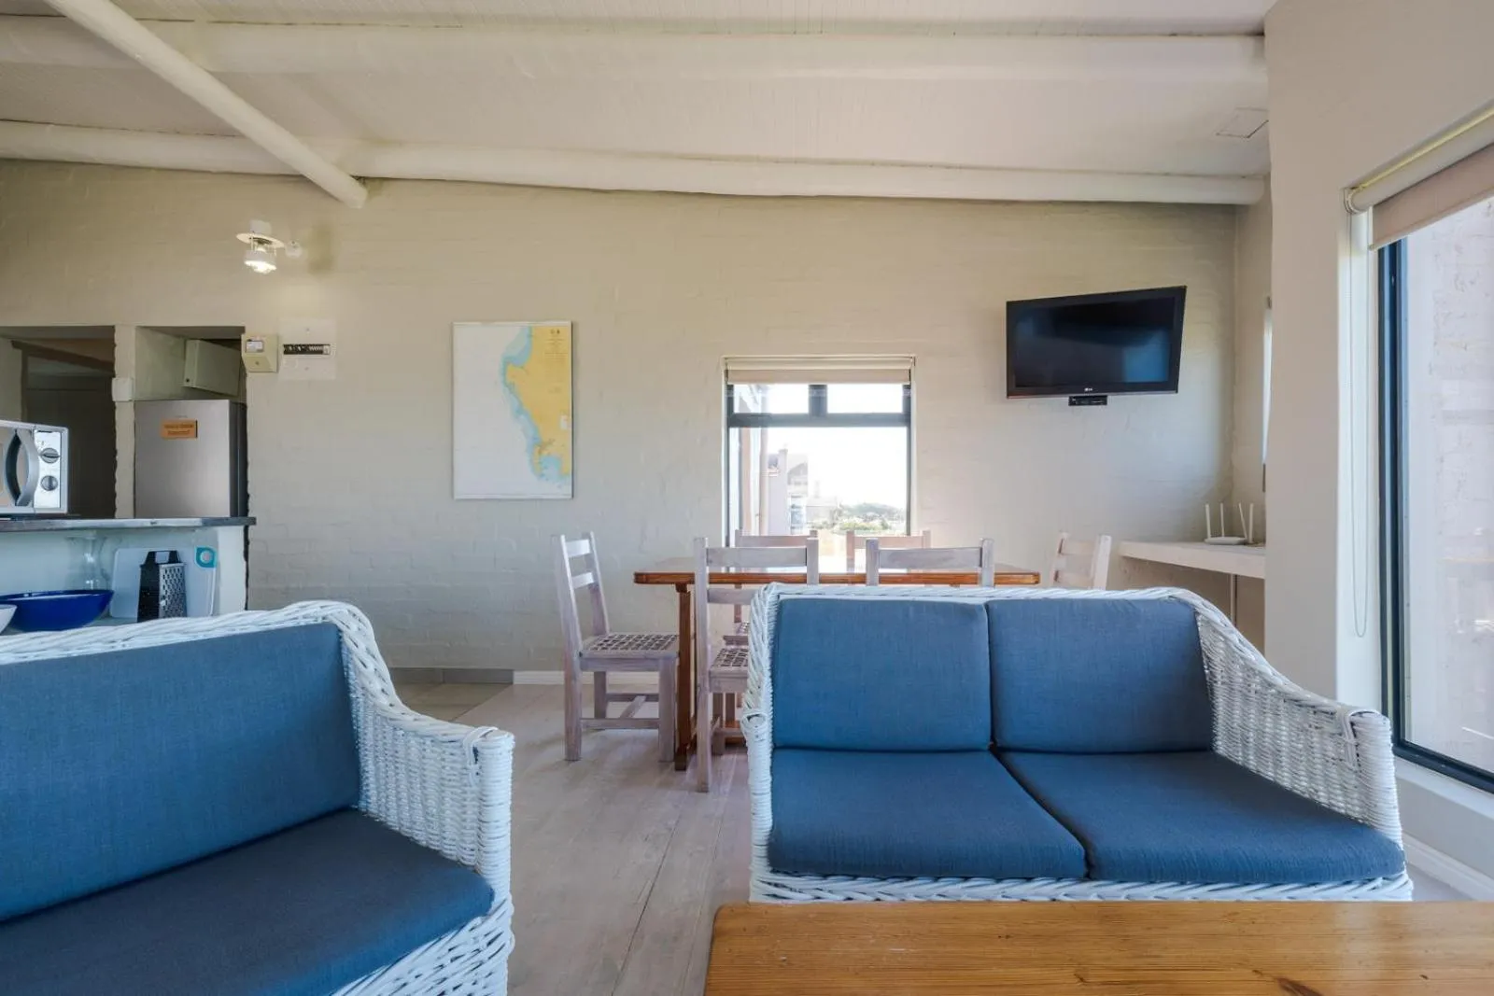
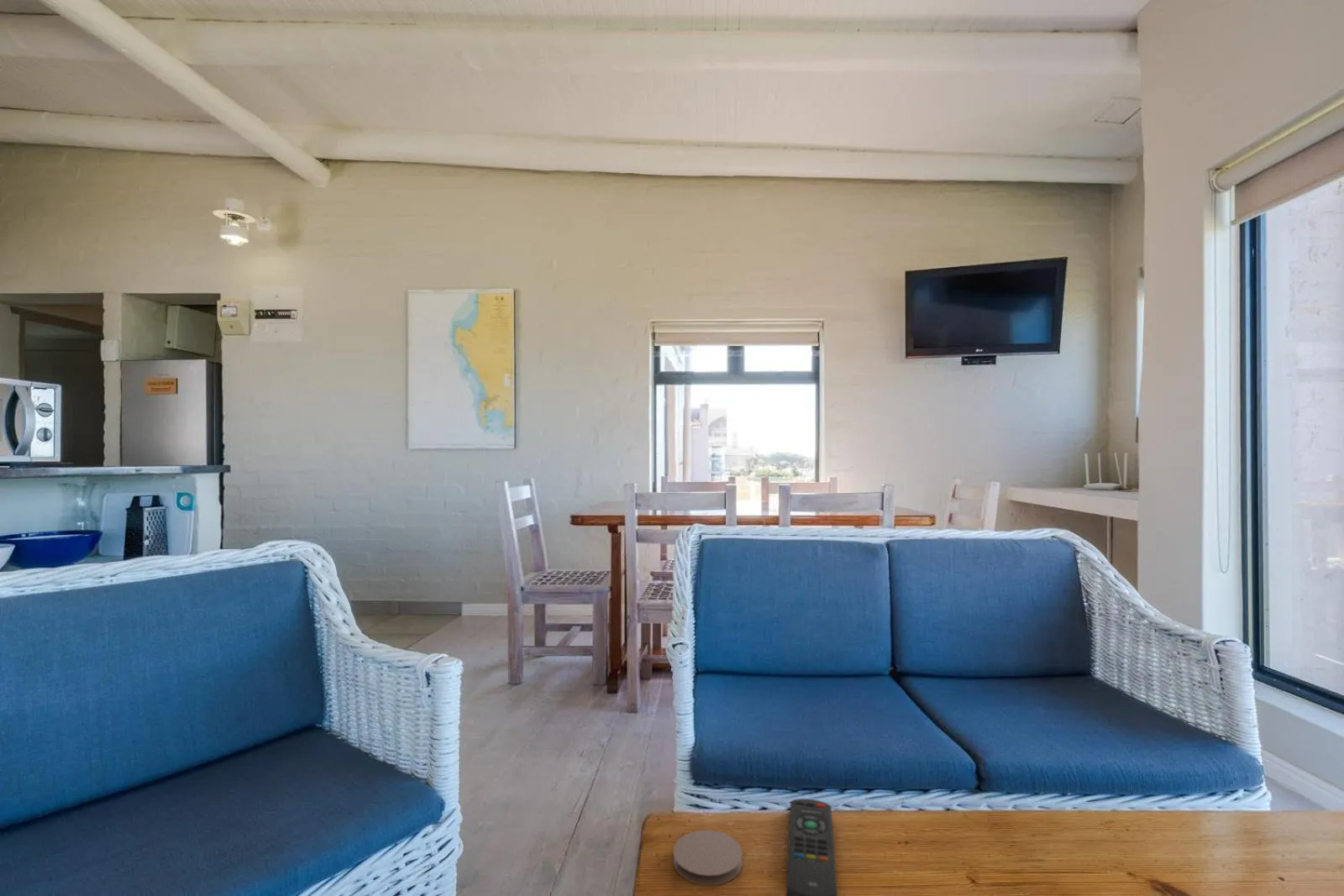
+ coaster (707, 856)
+ remote control (811, 846)
